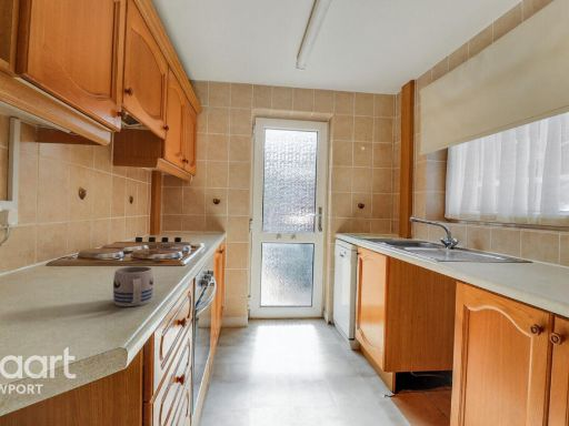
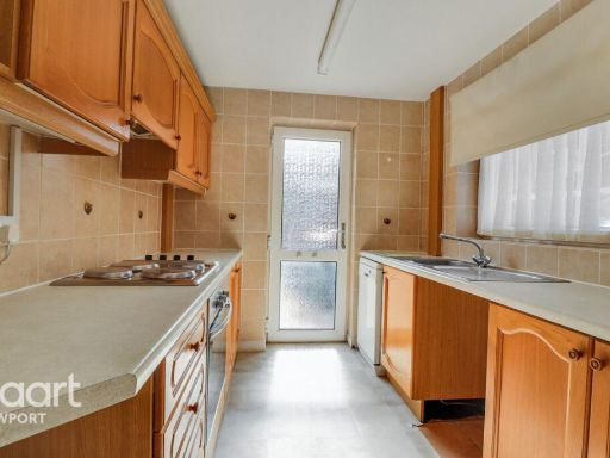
- mug (133, 286)
